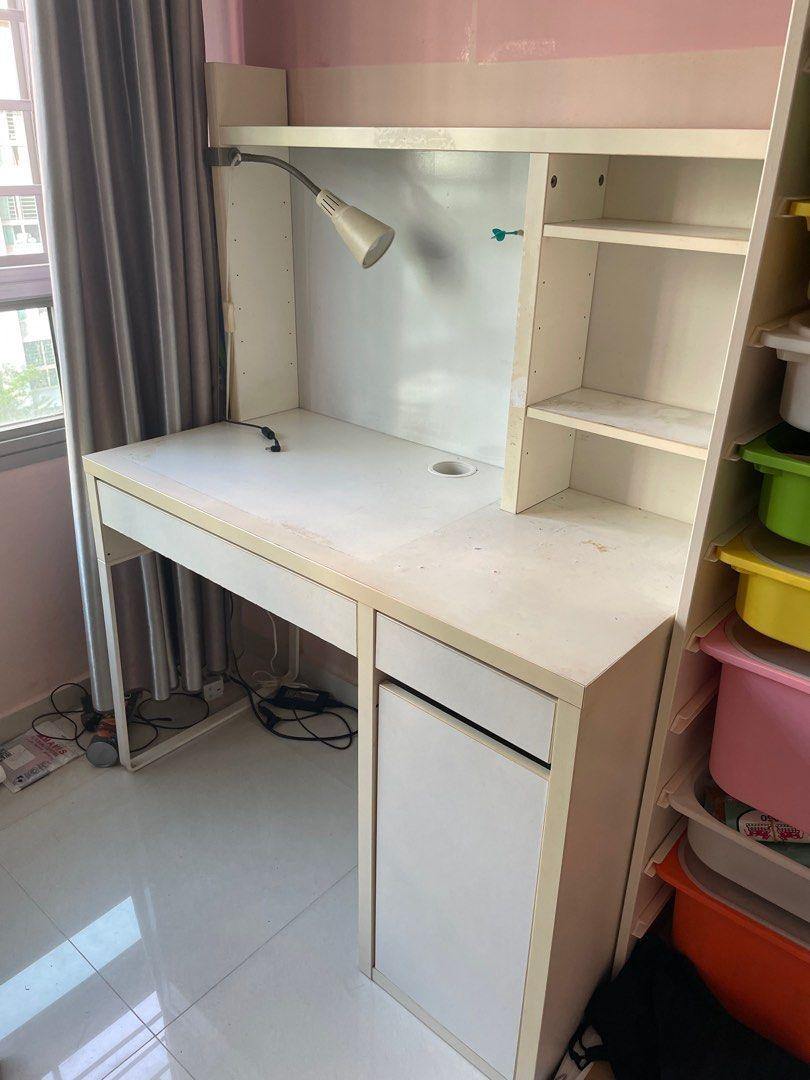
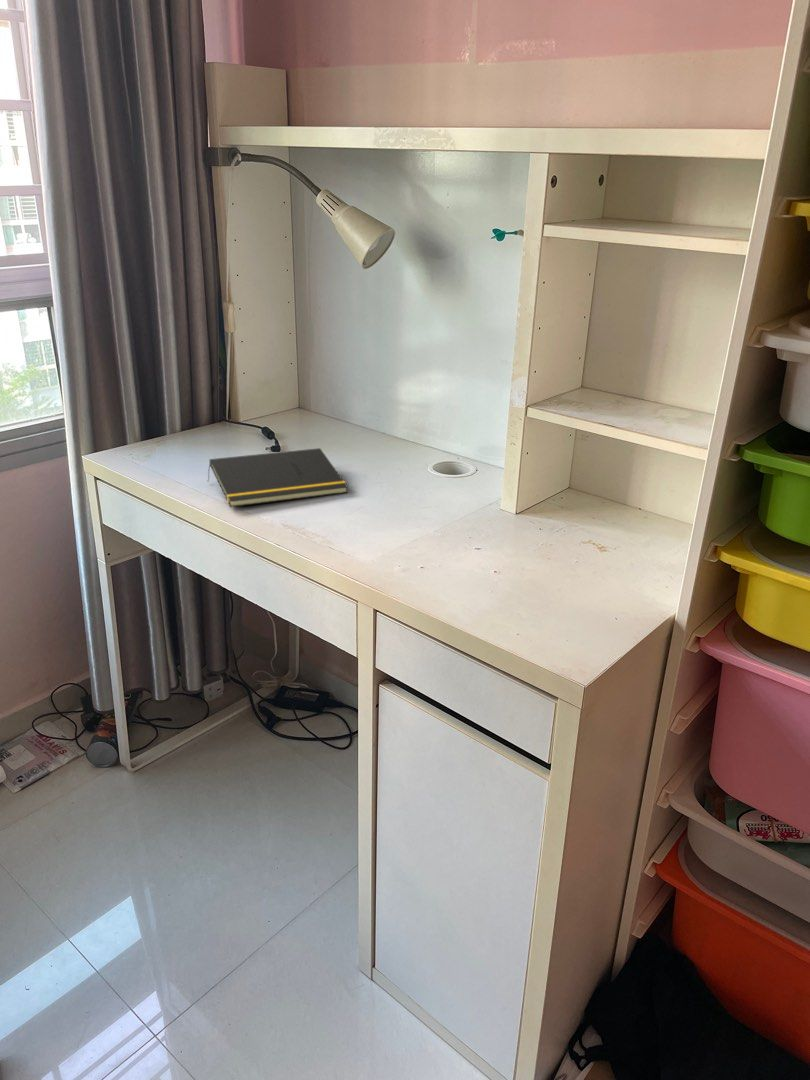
+ notepad (278, 475)
